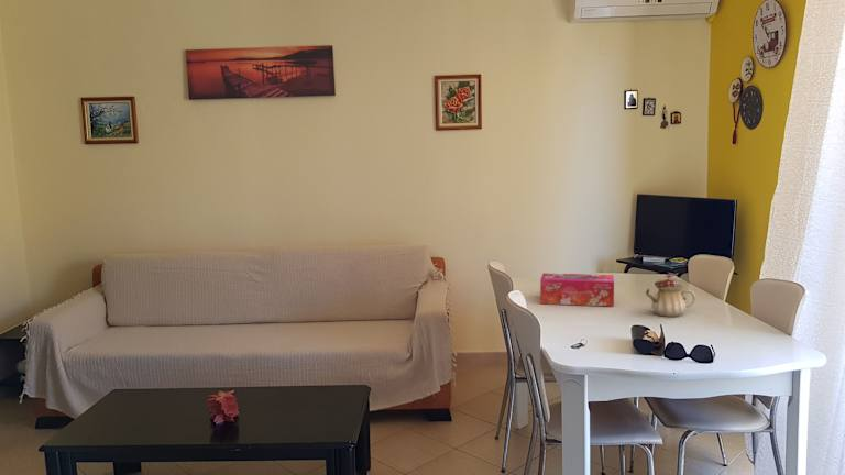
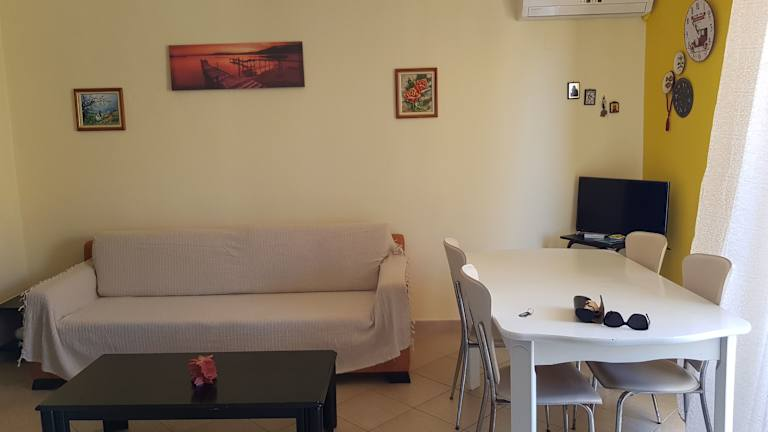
- teapot (671, 294)
- tissue box (577, 288)
